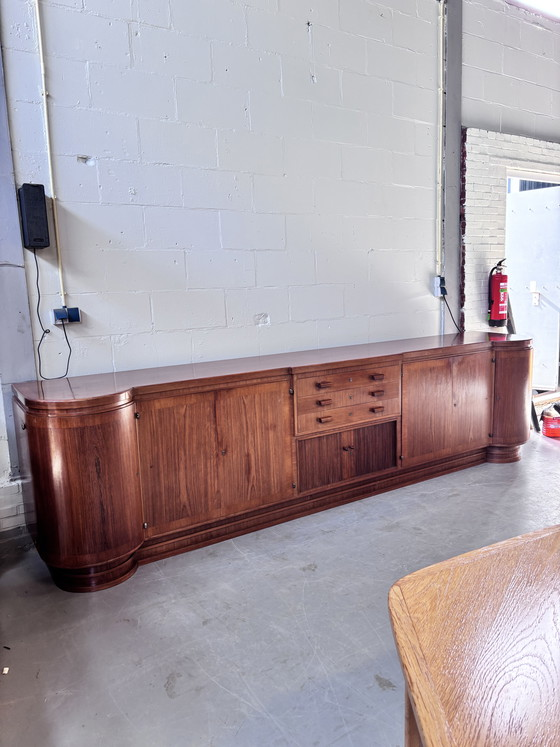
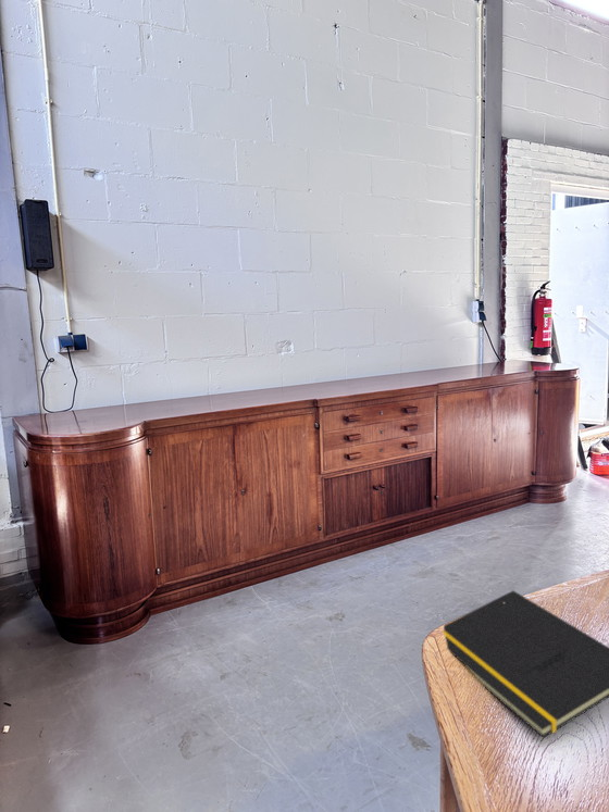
+ notepad (525, 652)
